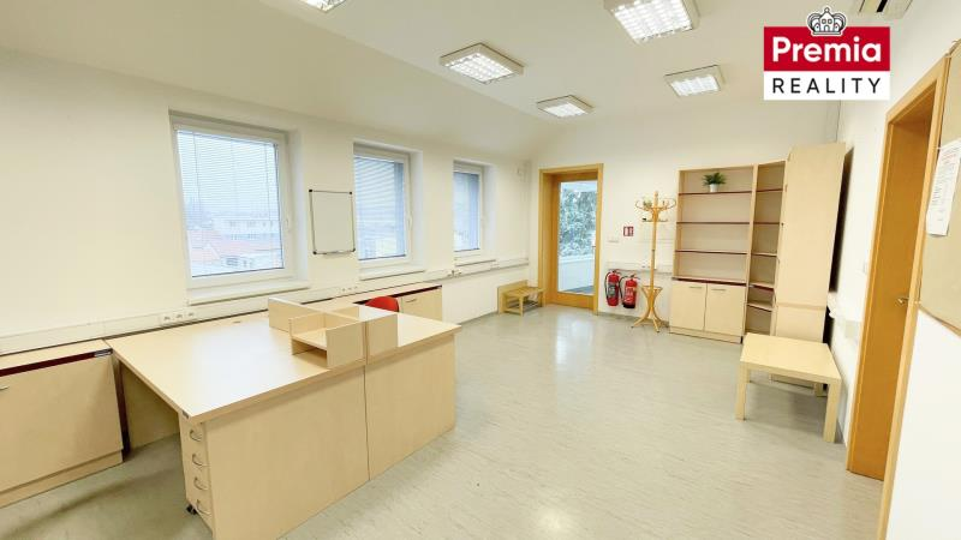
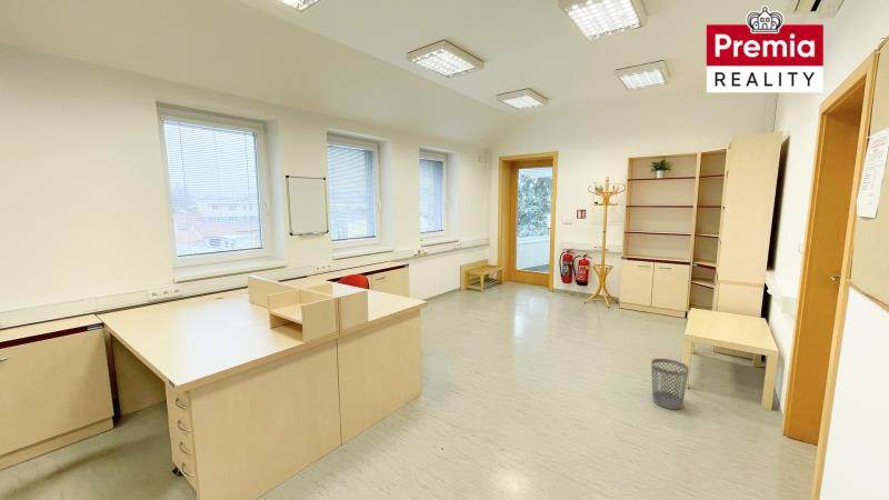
+ wastebasket (669, 383)
